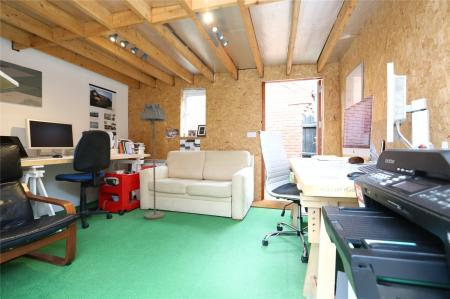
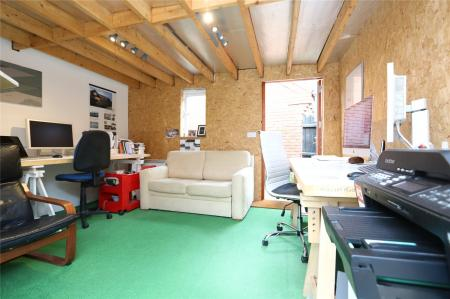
- floor lamp (154, 160)
